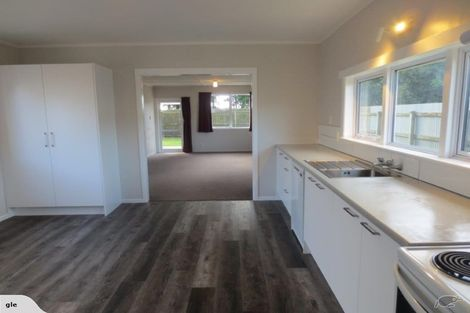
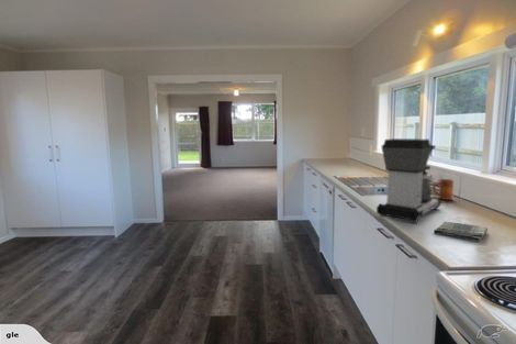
+ dish towel (460, 229)
+ coffee maker (412, 176)
+ mug (442, 189)
